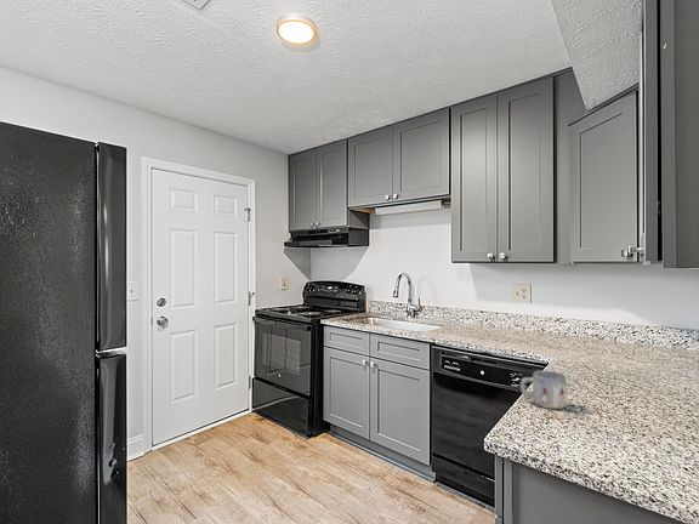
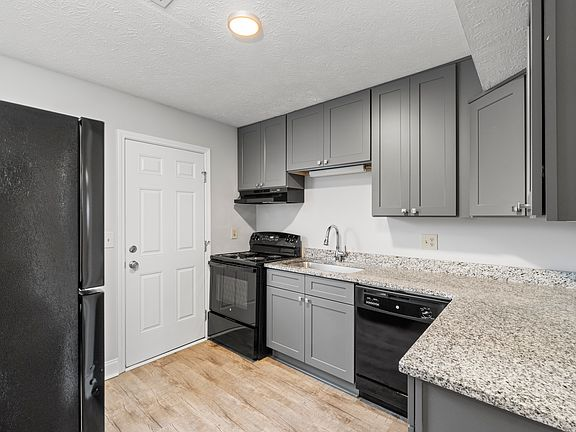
- mug (542, 388)
